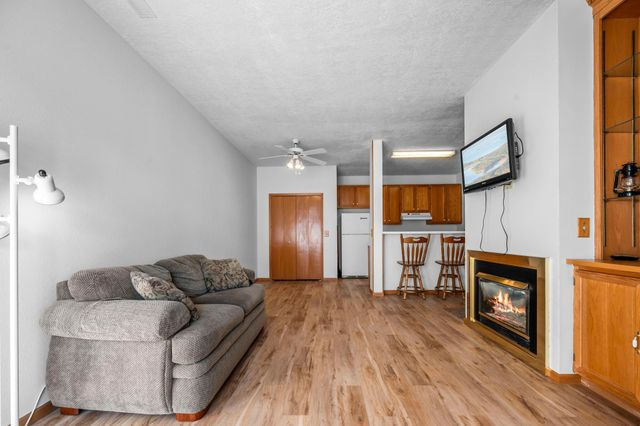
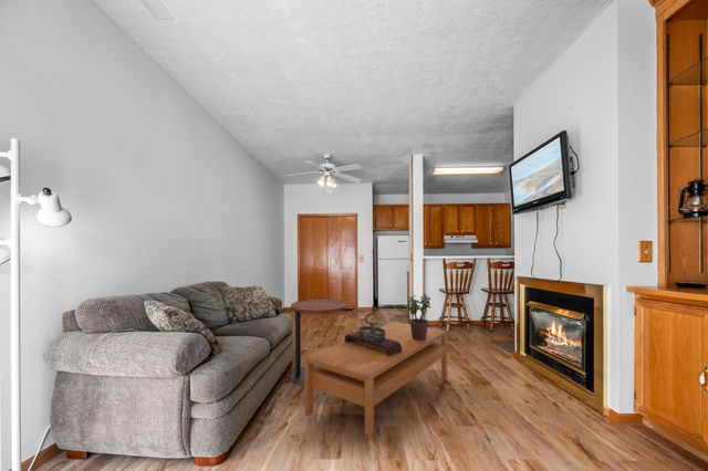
+ potted plant (420, 316)
+ coffee table (384, 368)
+ bonsai tree (372, 325)
+ side table (300, 339)
